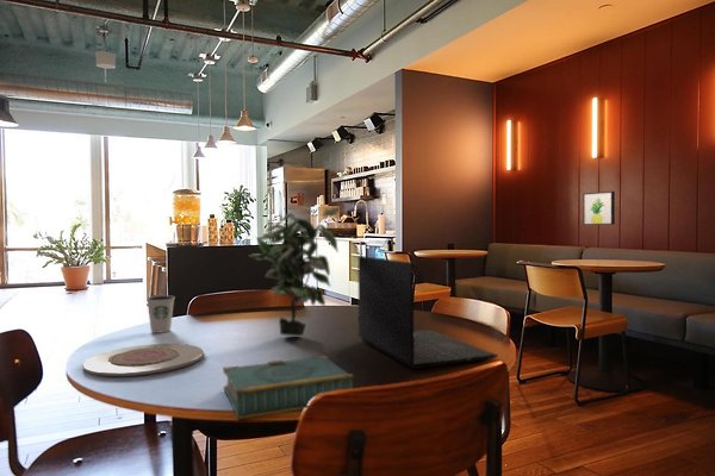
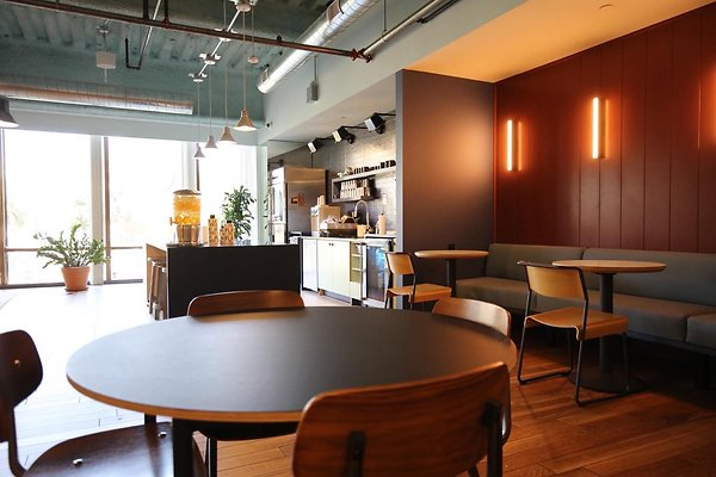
- dixie cup (161, 313)
- plate (145, 357)
- book (288, 382)
- wall art (598, 208)
- laptop (412, 302)
- potted plant (297, 269)
